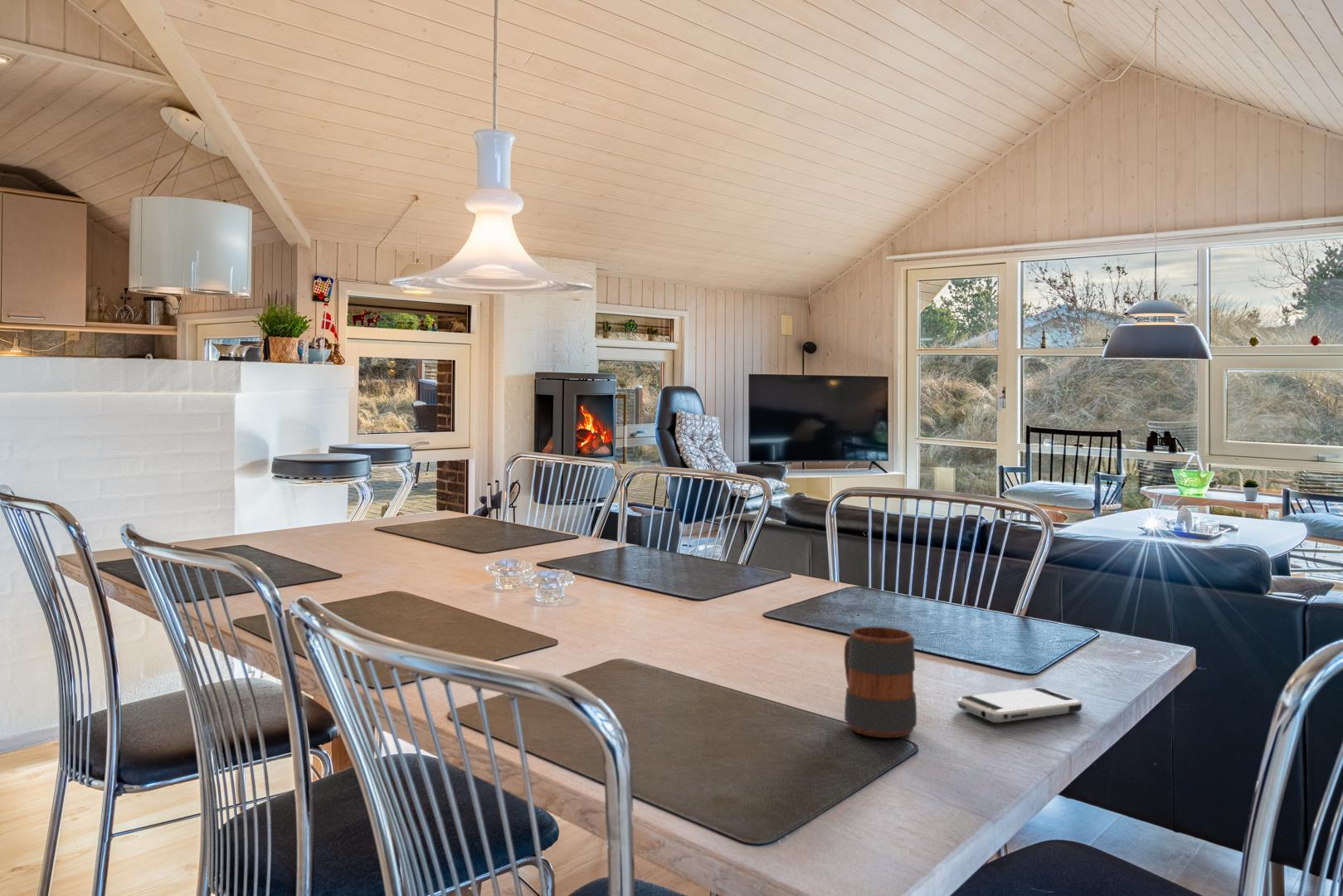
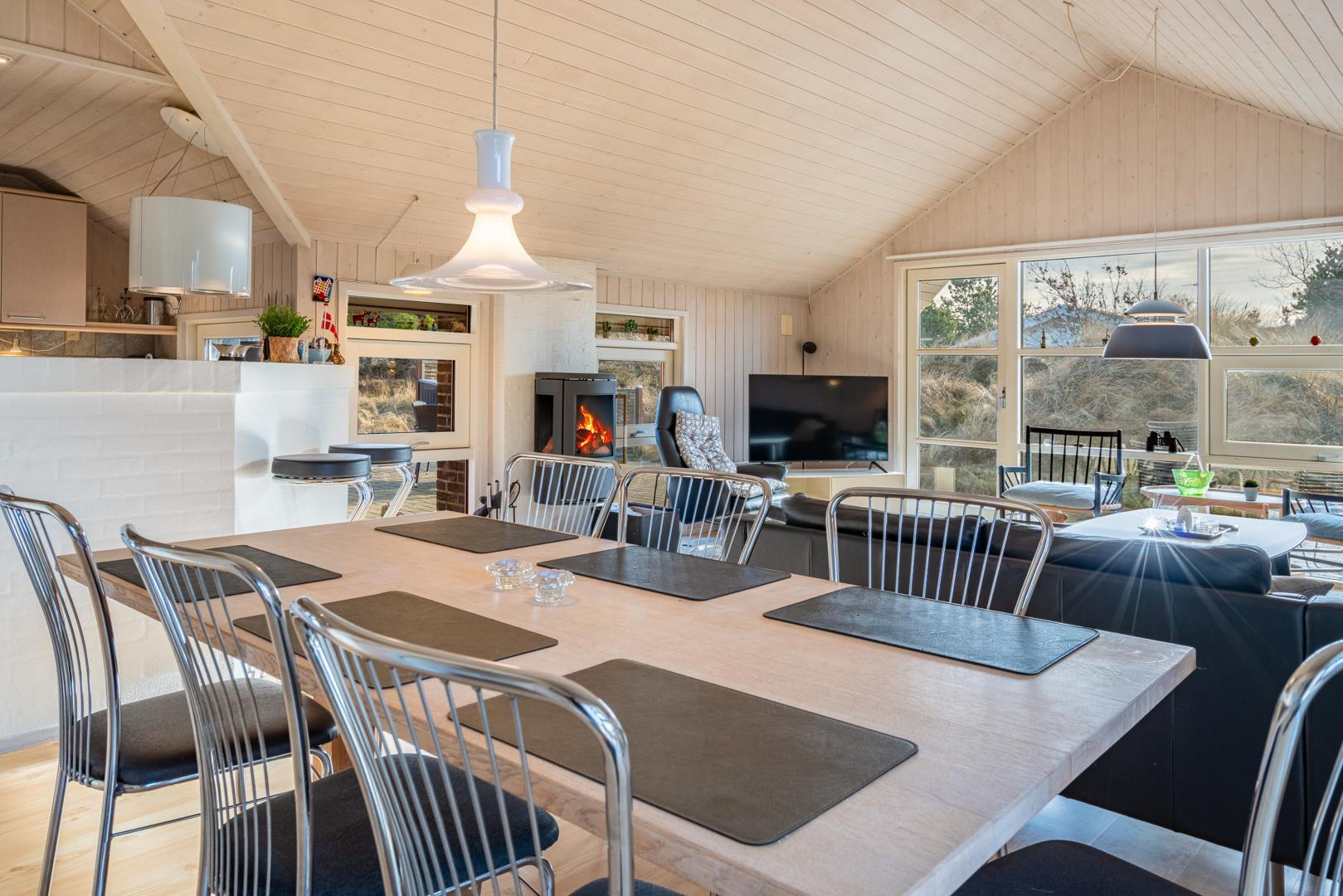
- smartphone (1019, 704)
- mug (873, 677)
